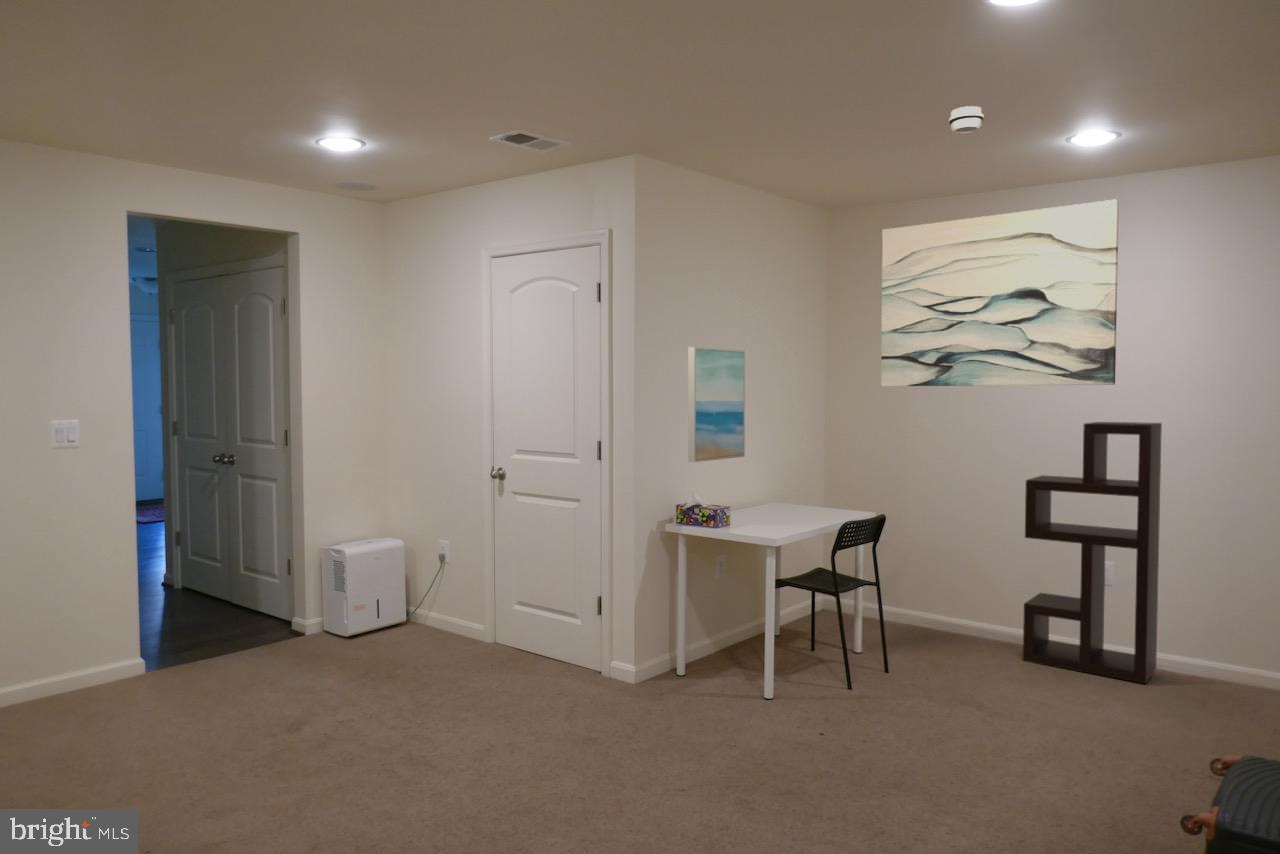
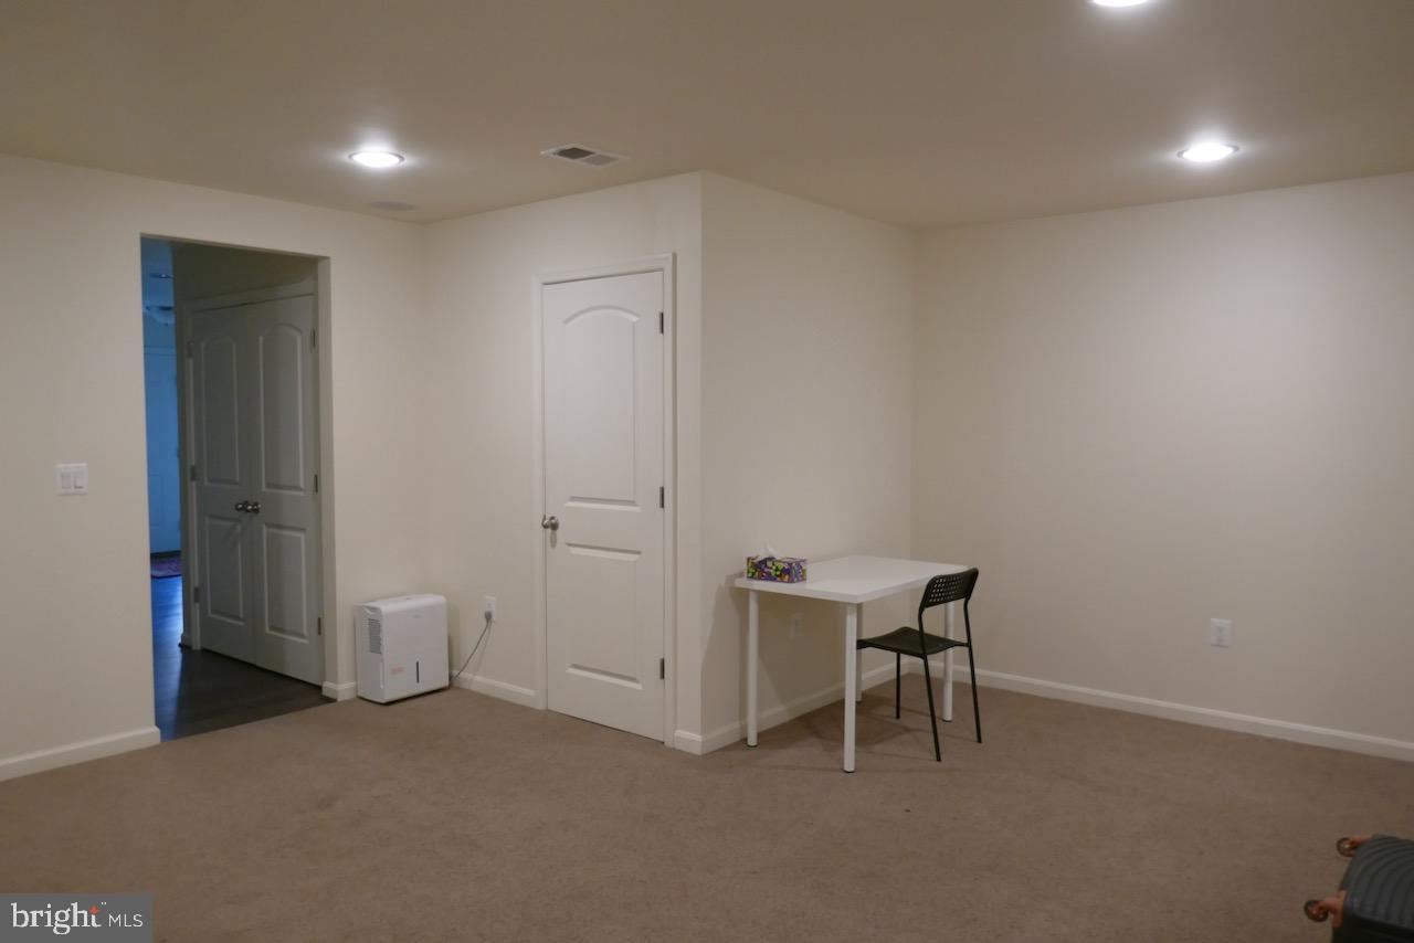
- smoke detector (966, 120)
- wall art (717, 404)
- wall art (989, 301)
- shelving unit (1090, 544)
